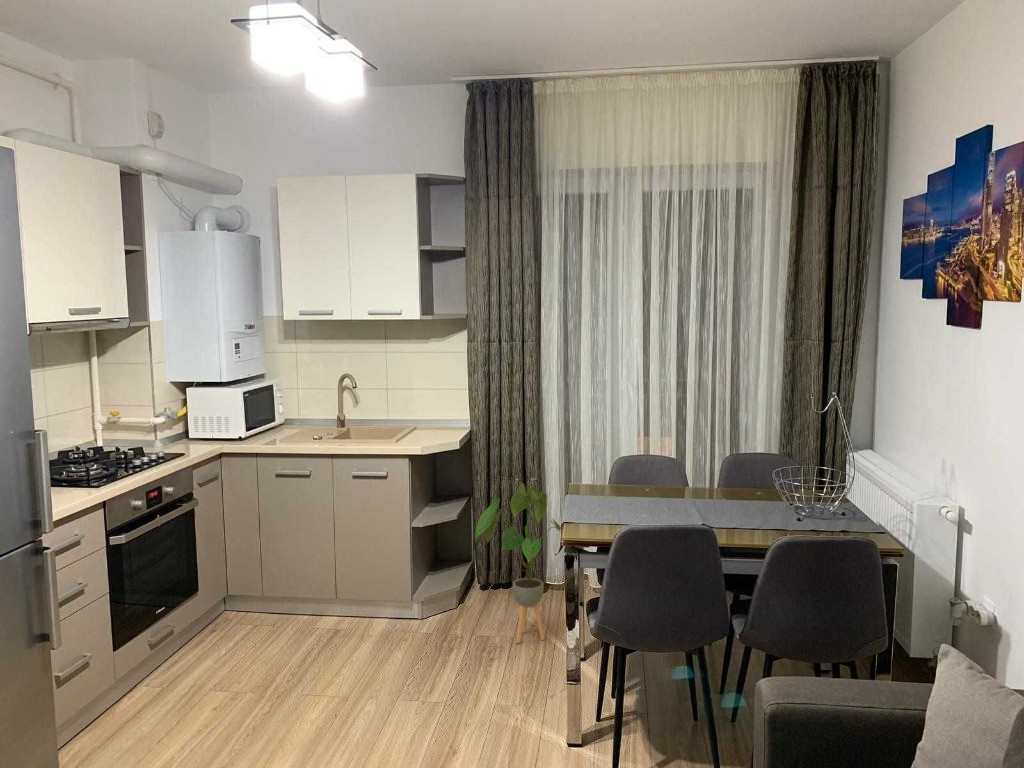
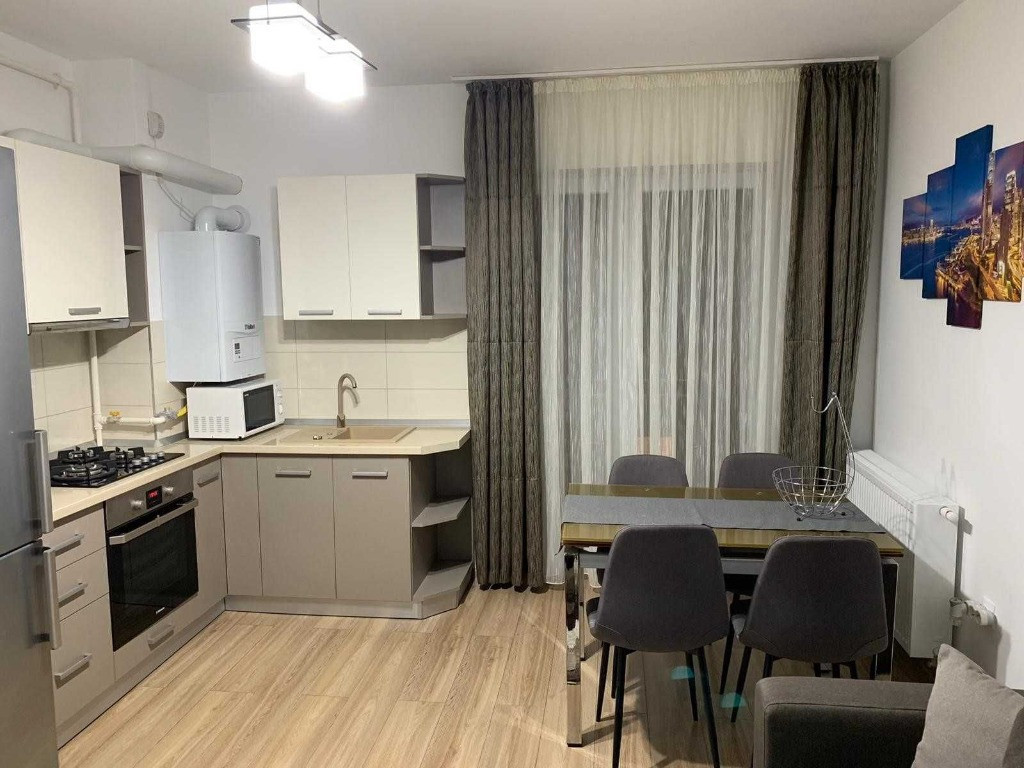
- house plant (522, 562)
